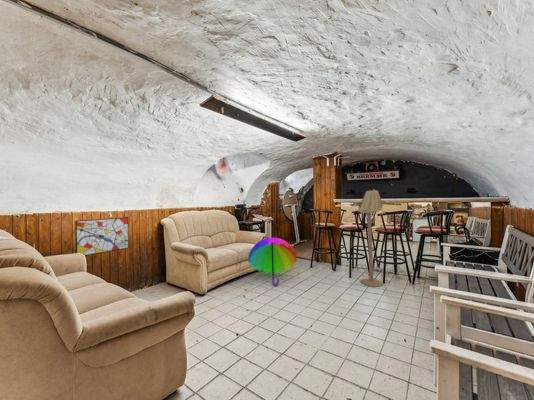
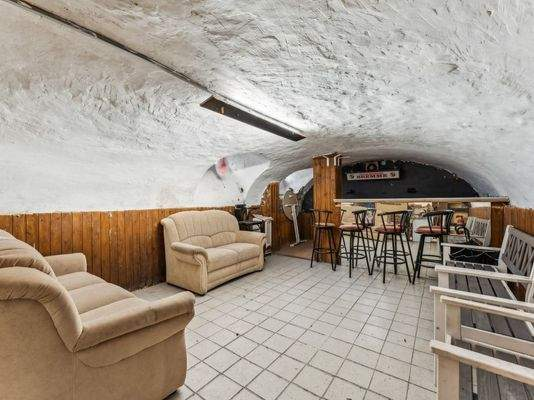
- wall art (104, 235)
- umbrella (273, 257)
- floor lamp (370, 237)
